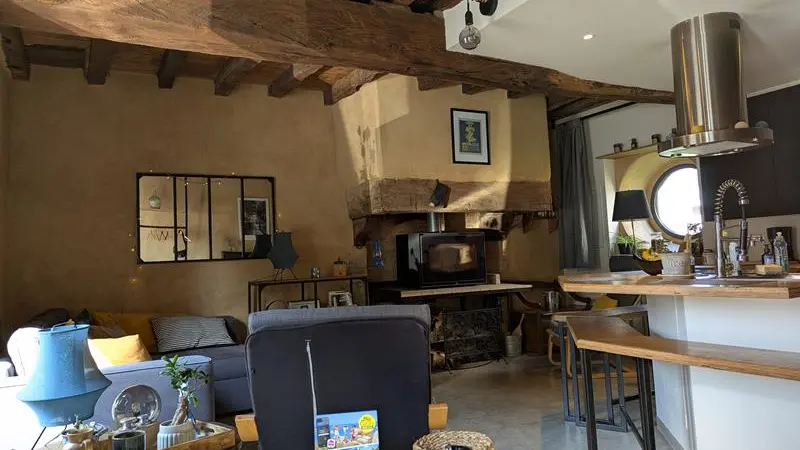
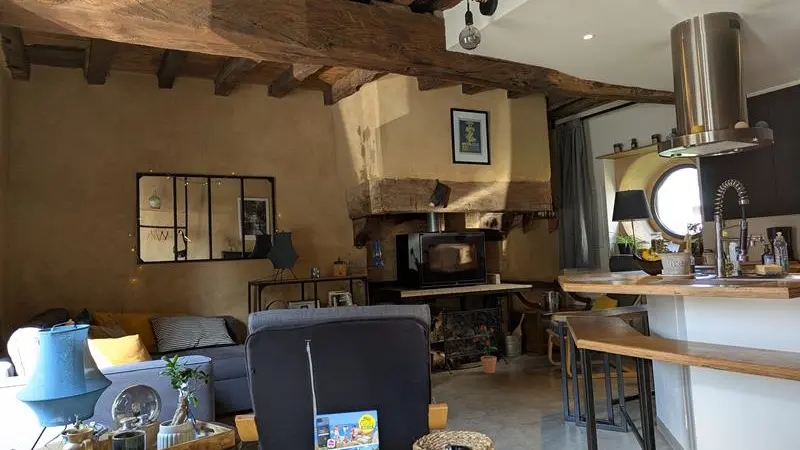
+ potted plant (486, 350)
